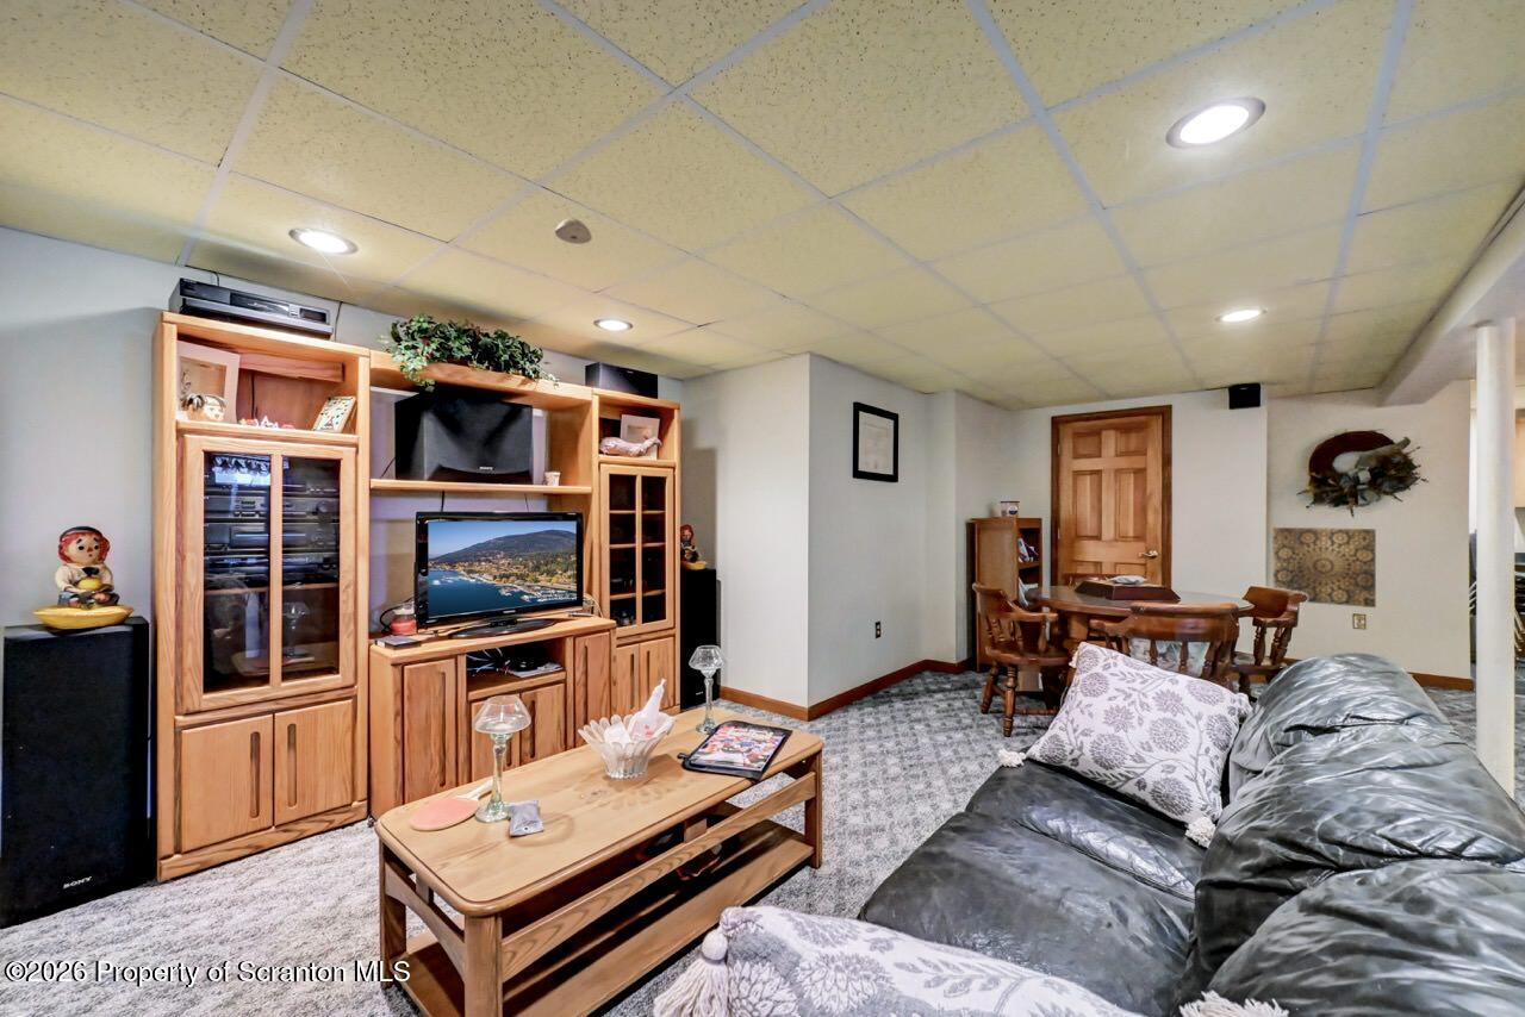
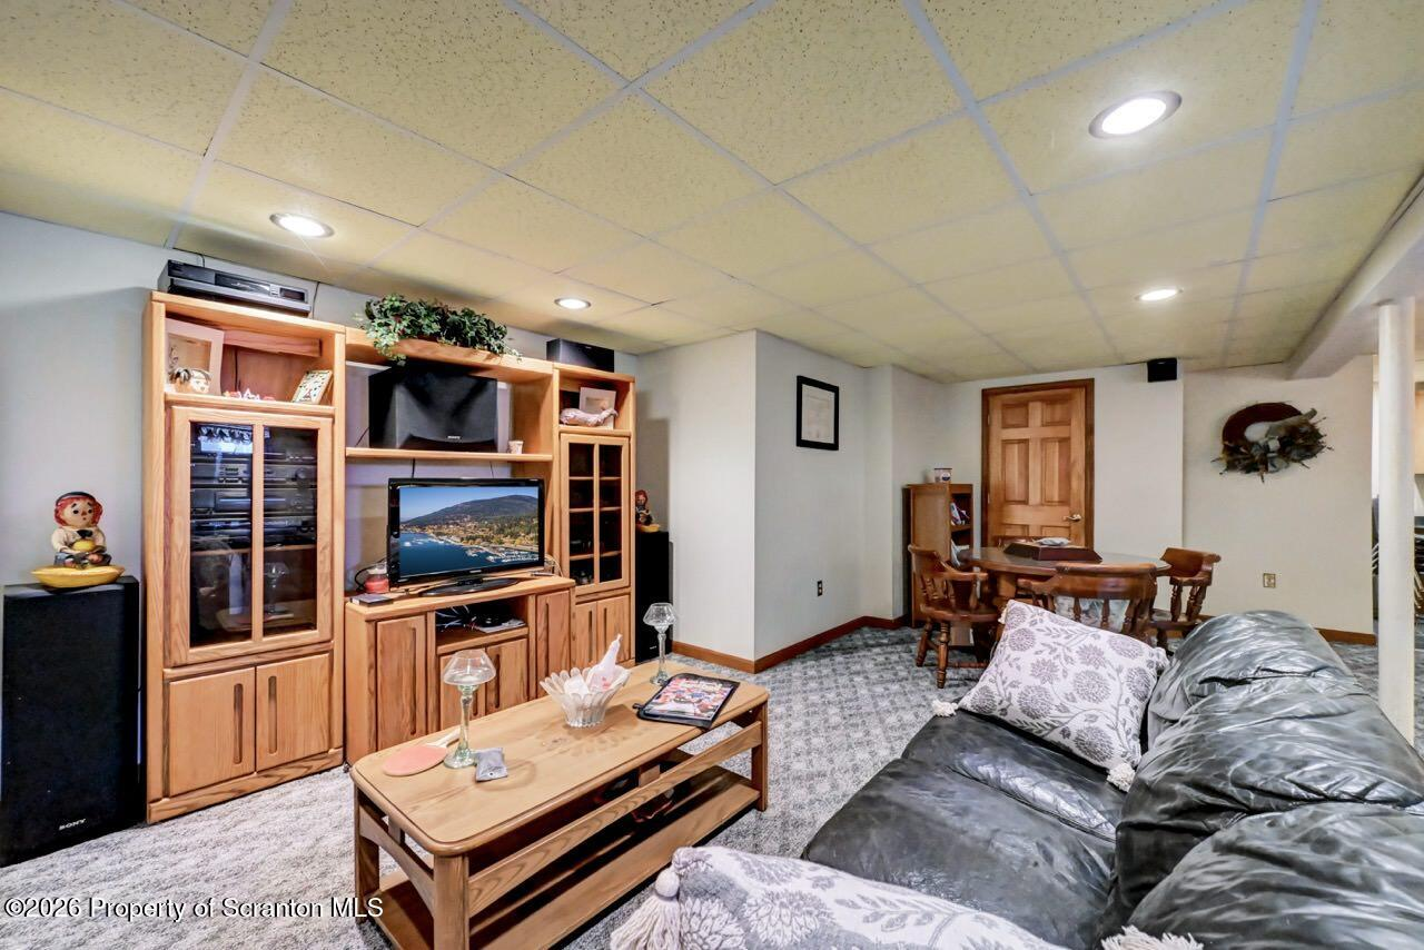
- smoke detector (573, 229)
- wall art (1321, 566)
